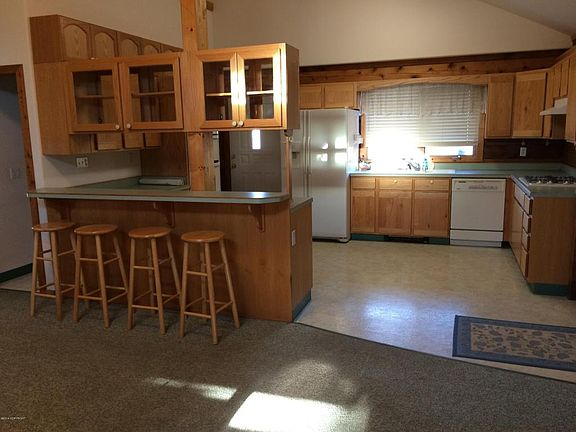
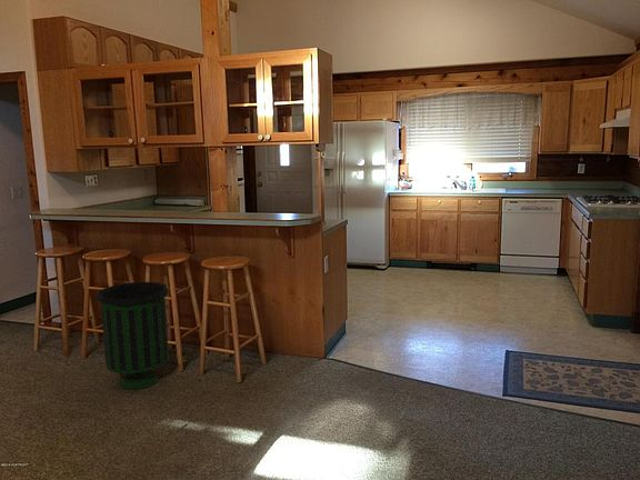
+ trash can (136, 336)
